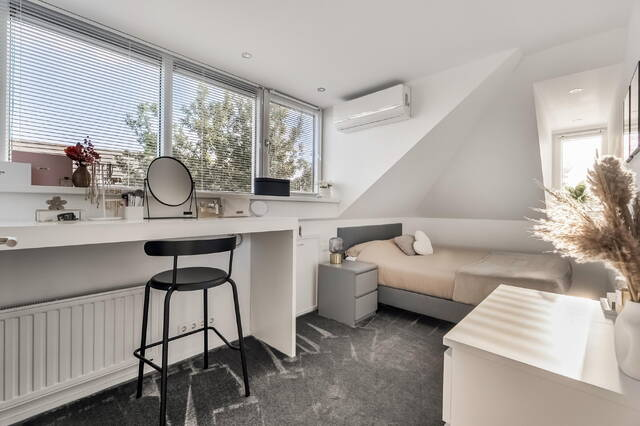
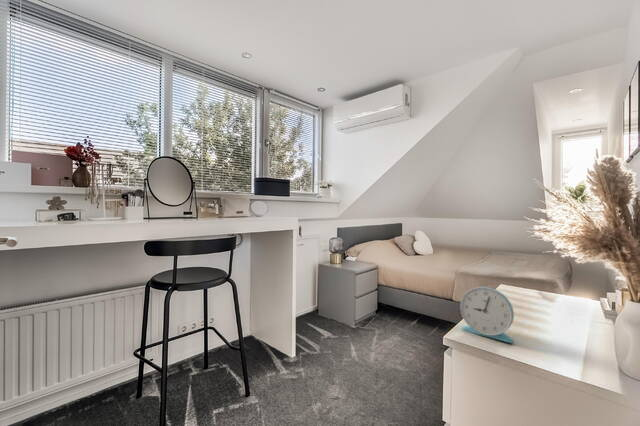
+ alarm clock (487, 309)
